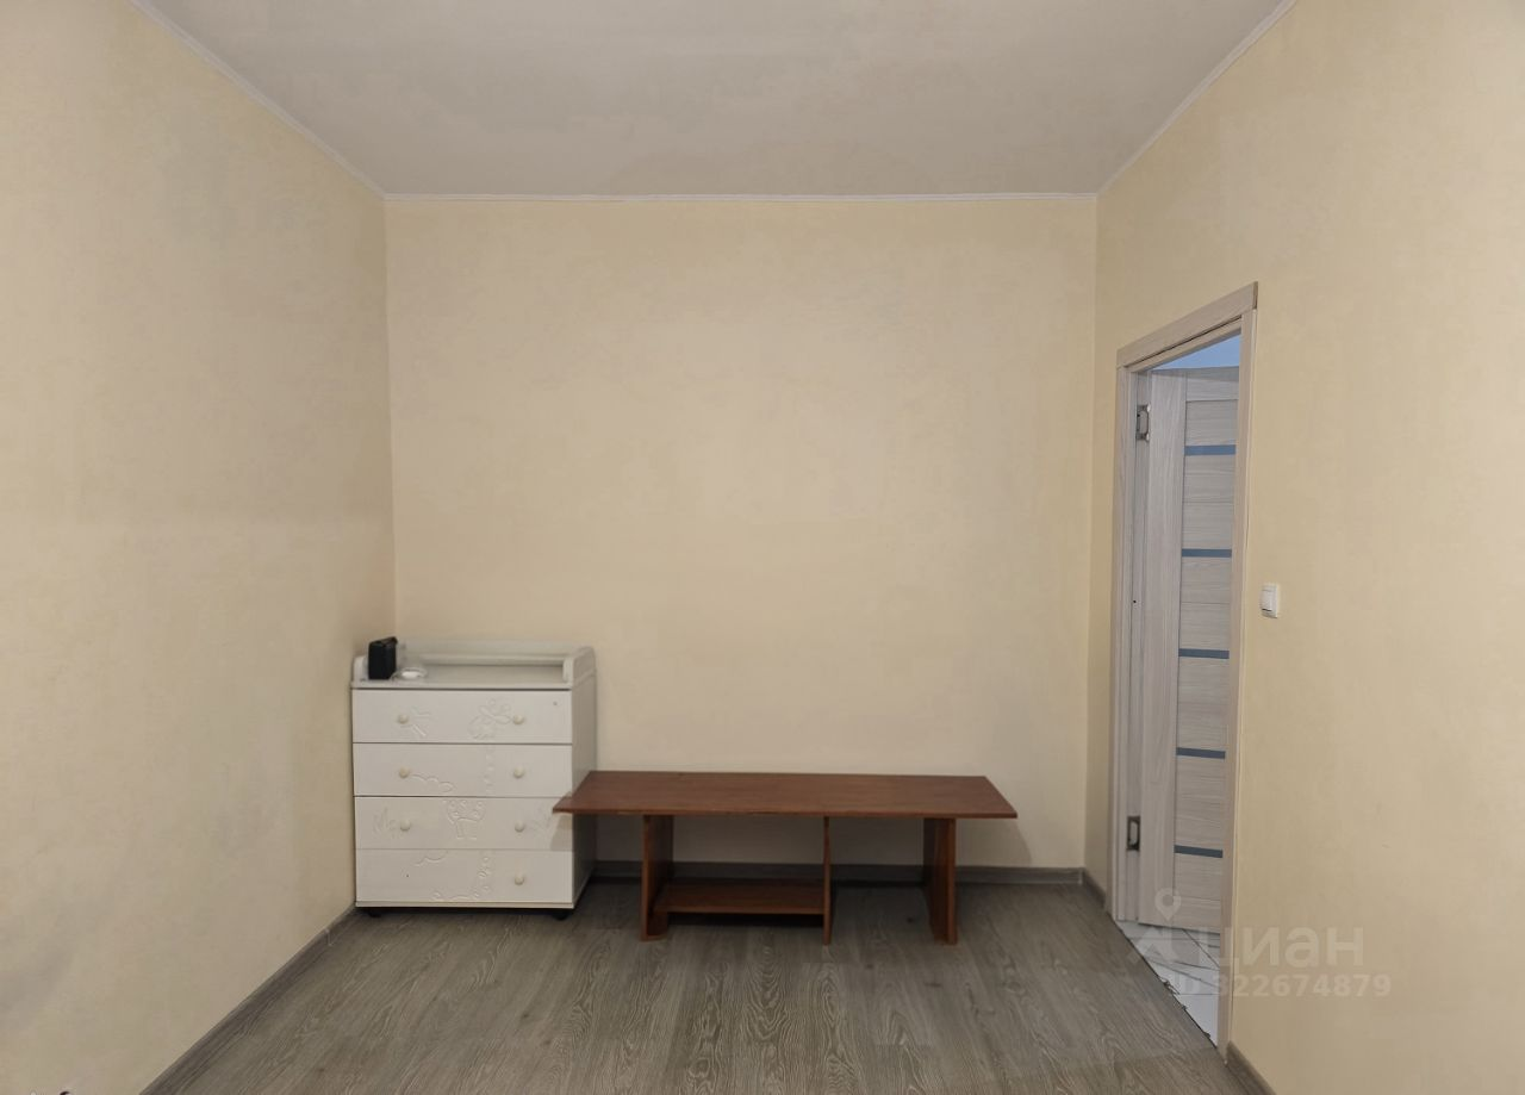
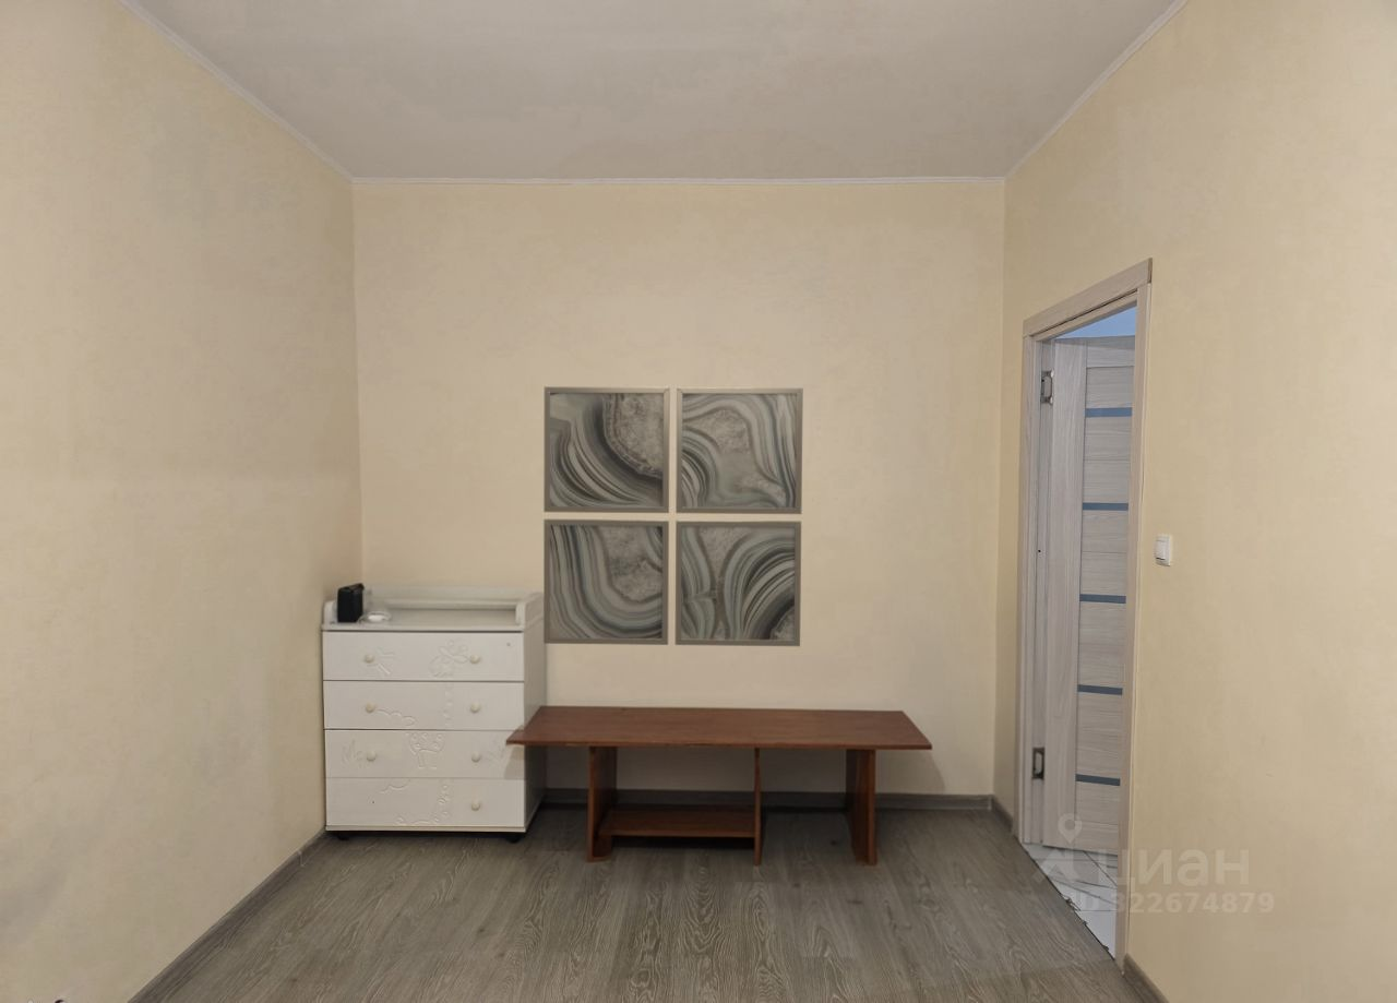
+ wall art (676, 512)
